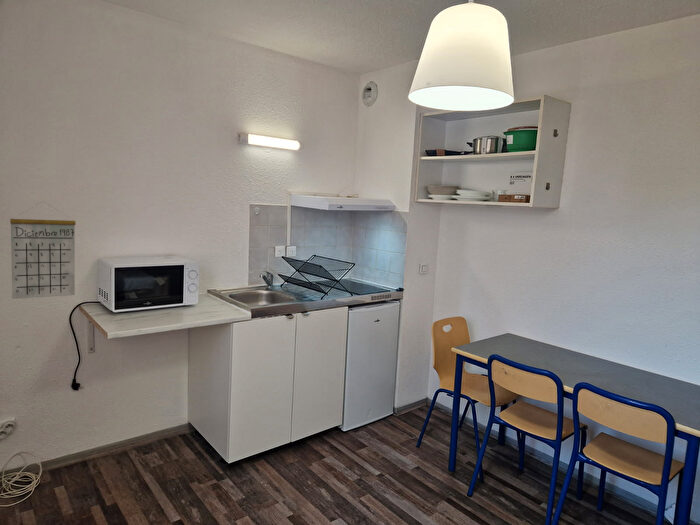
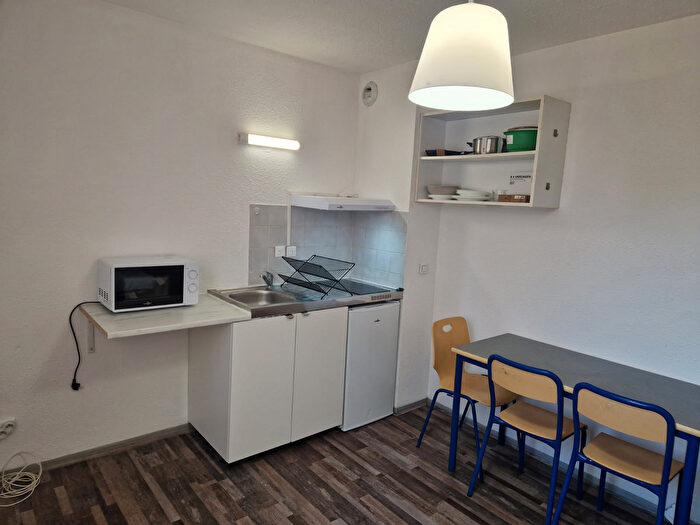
- calendar (44, 249)
